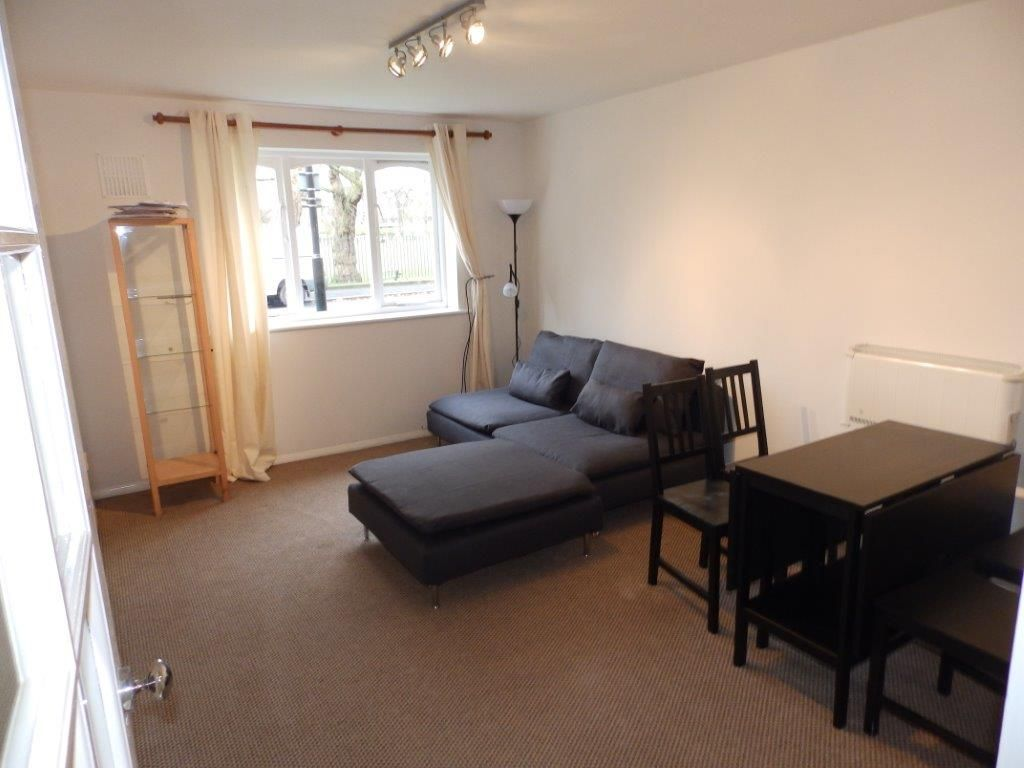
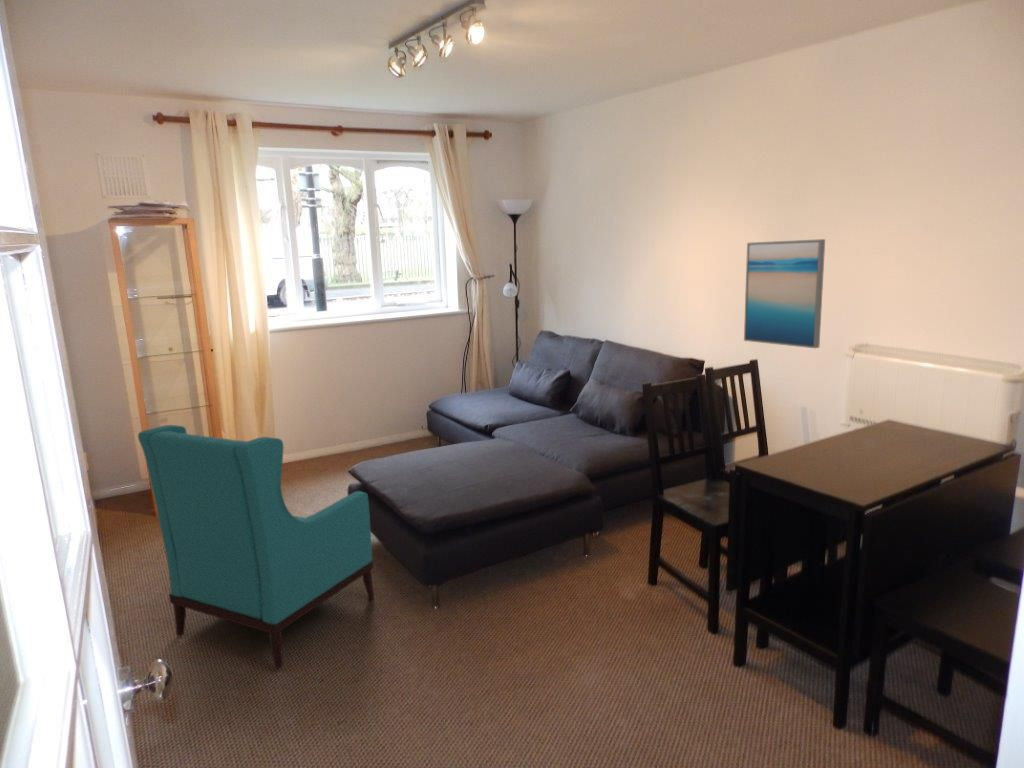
+ armchair (266, 522)
+ wall art (781, 293)
